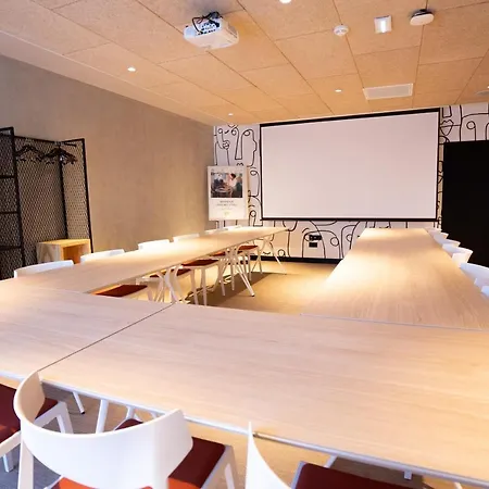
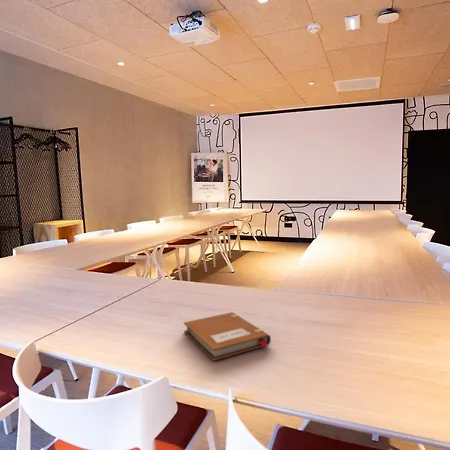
+ notebook (226, 333)
